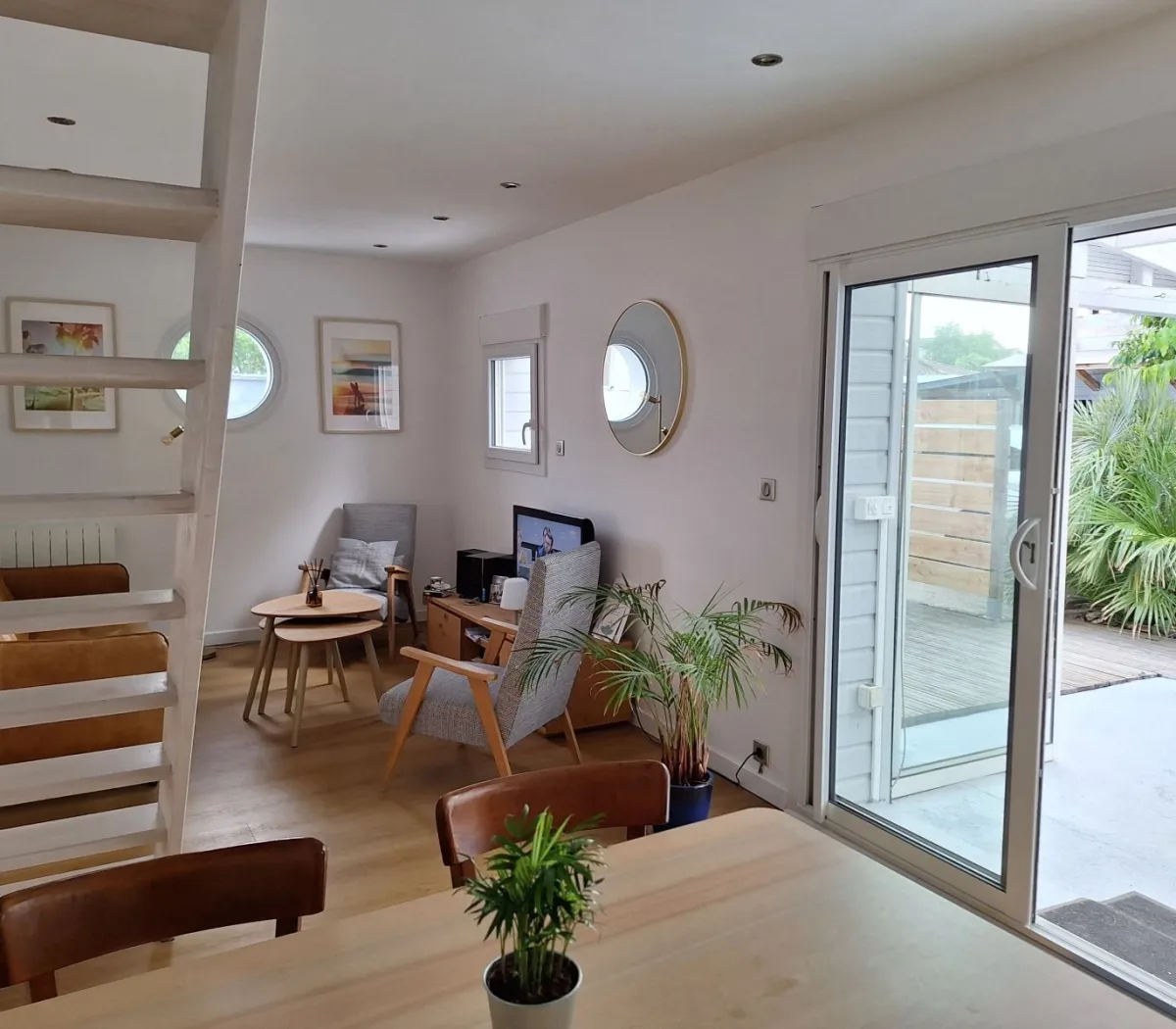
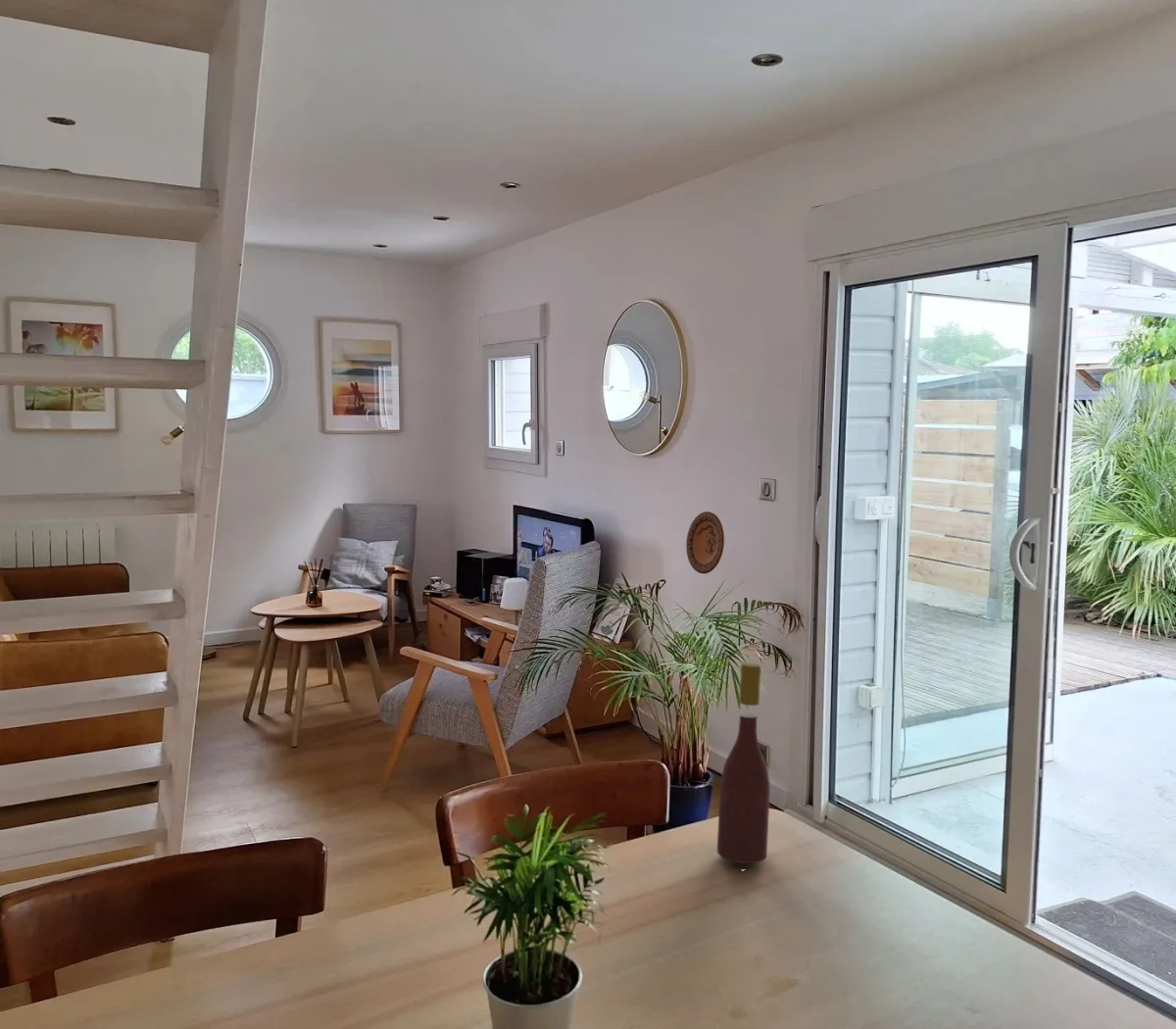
+ wine bottle (746, 761)
+ decorative plate (706, 542)
